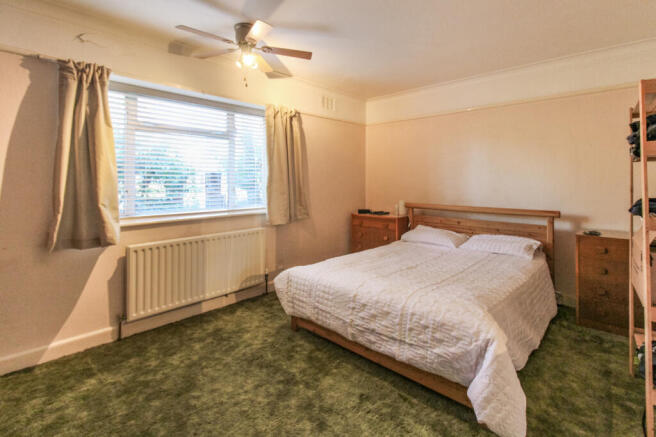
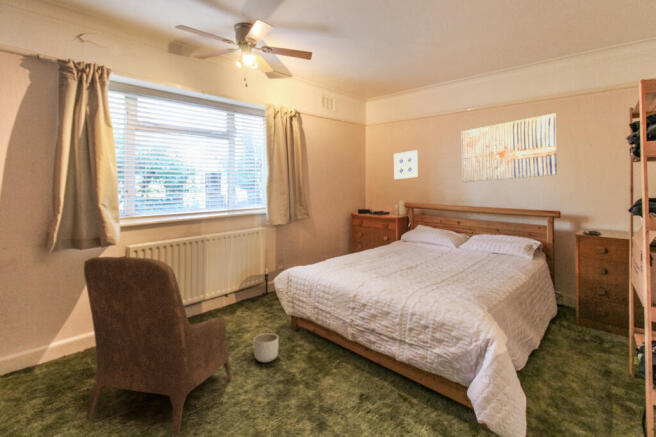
+ planter (266, 348)
+ armchair (164, 324)
+ wall art (405, 165)
+ wall art (504, 151)
